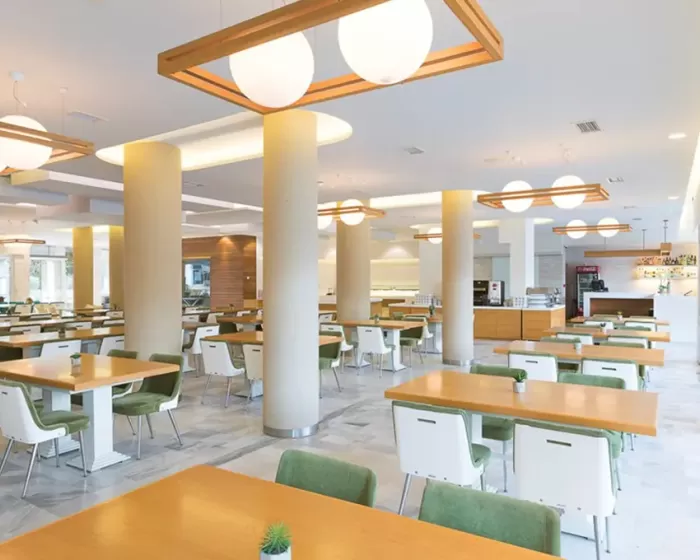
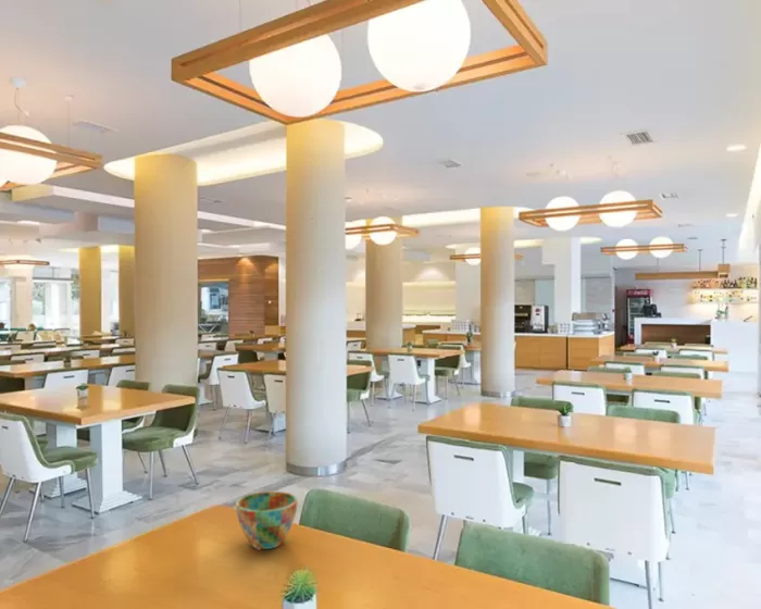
+ cup (264, 524)
